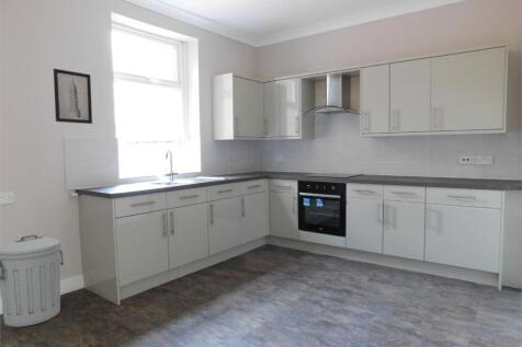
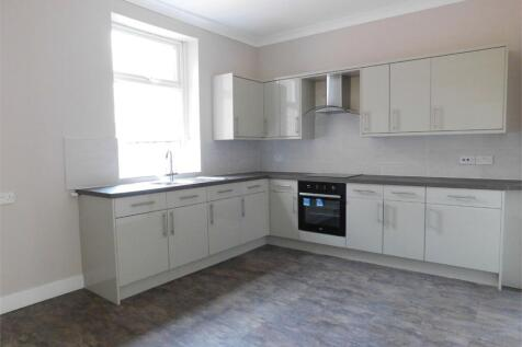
- wall art (73, 96)
- trash can (31, 276)
